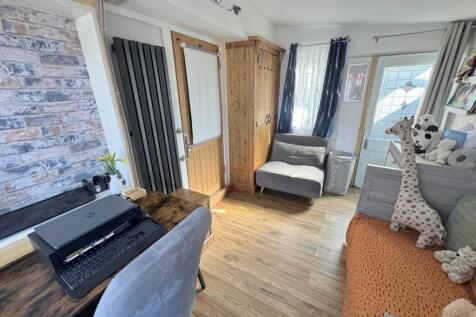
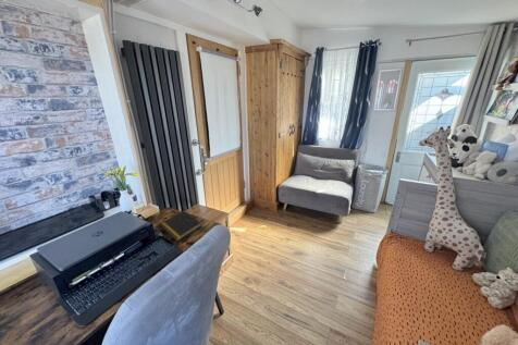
+ notepad (181, 224)
